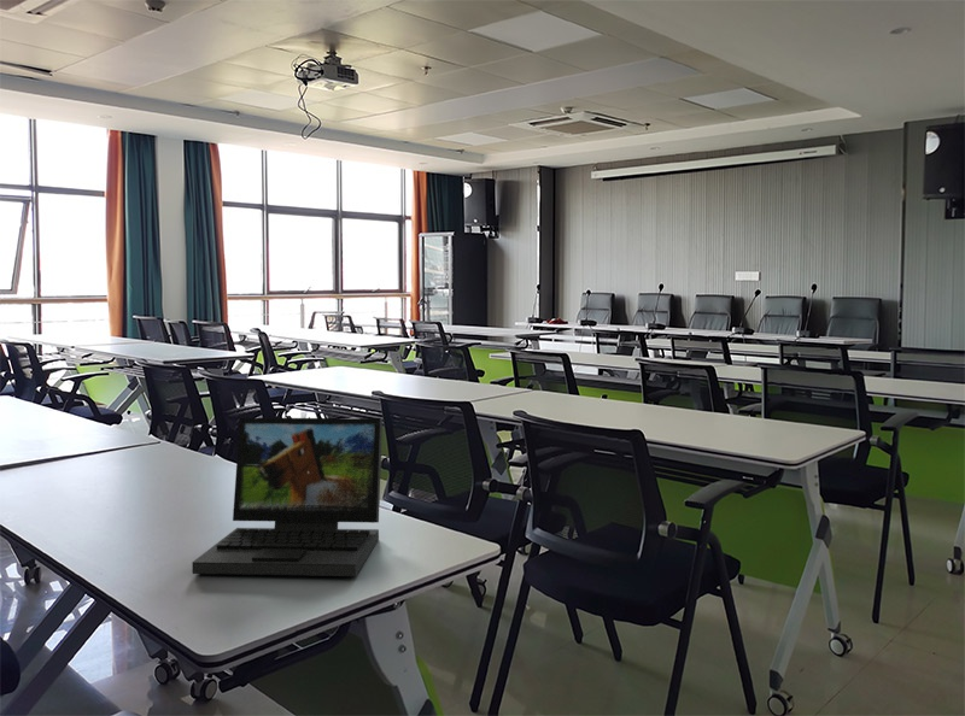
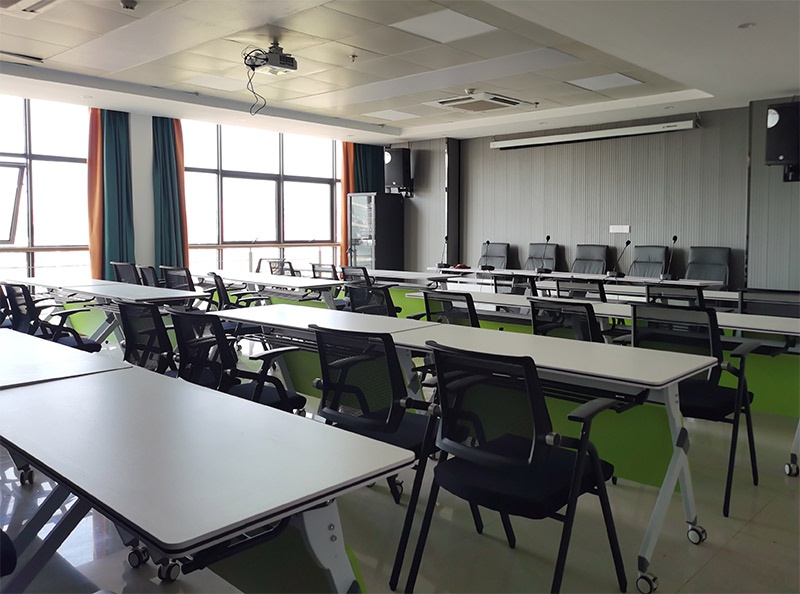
- laptop (294, 488)
